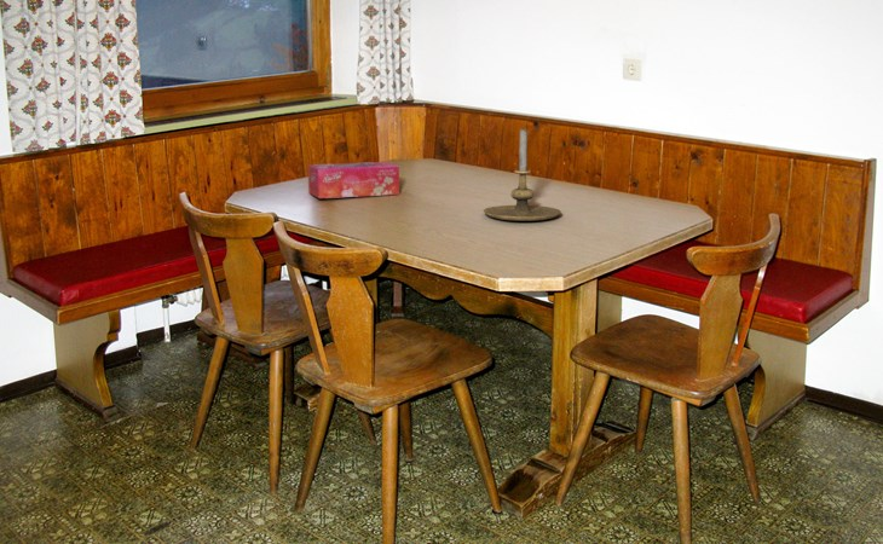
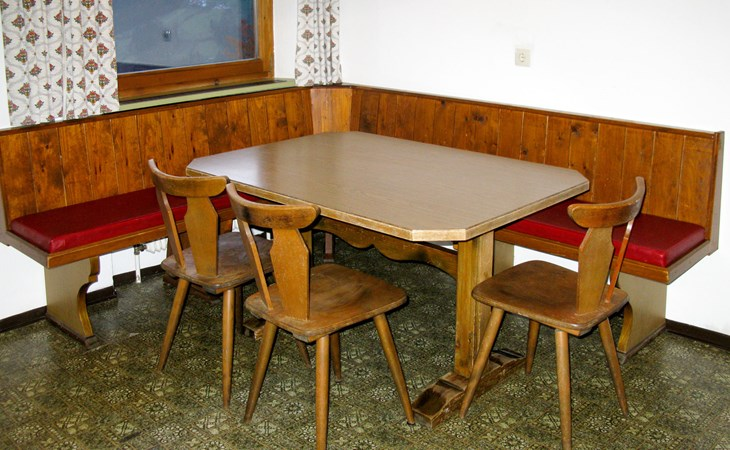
- tissue box (353, 179)
- candle holder (523, 172)
